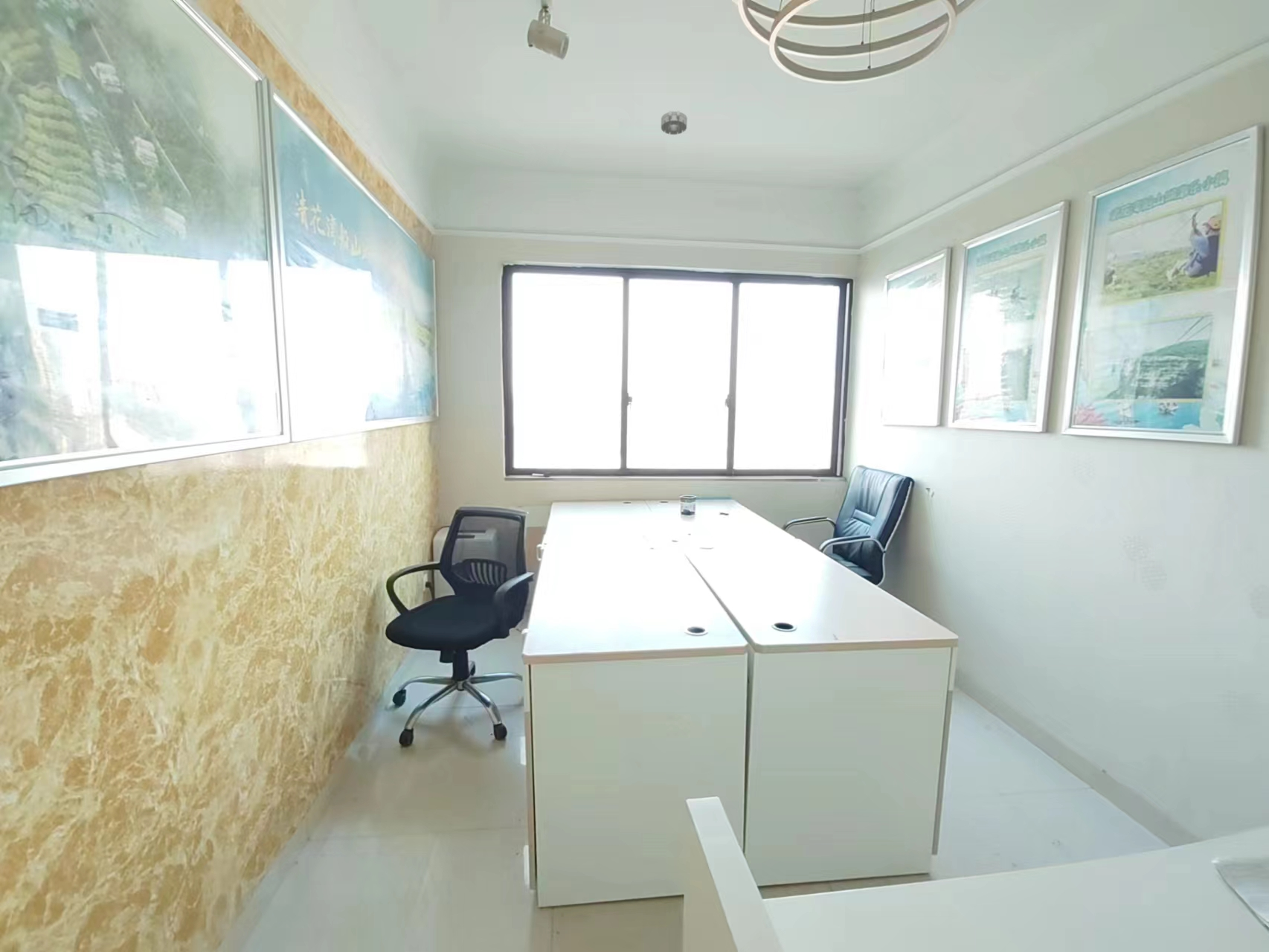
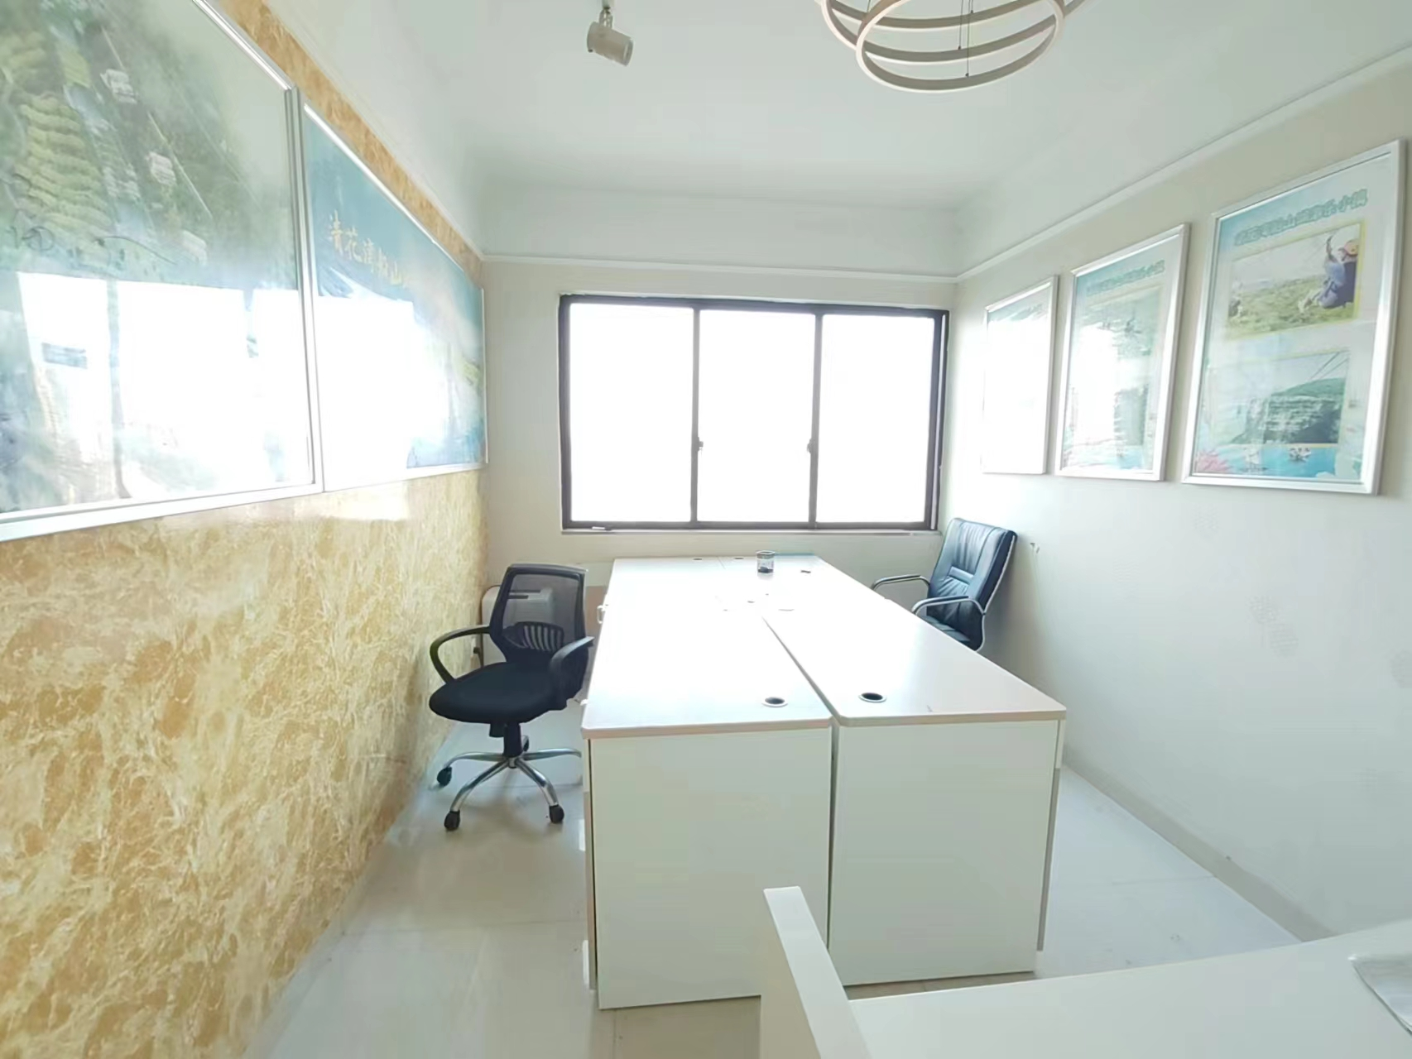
- smoke detector (674, 122)
